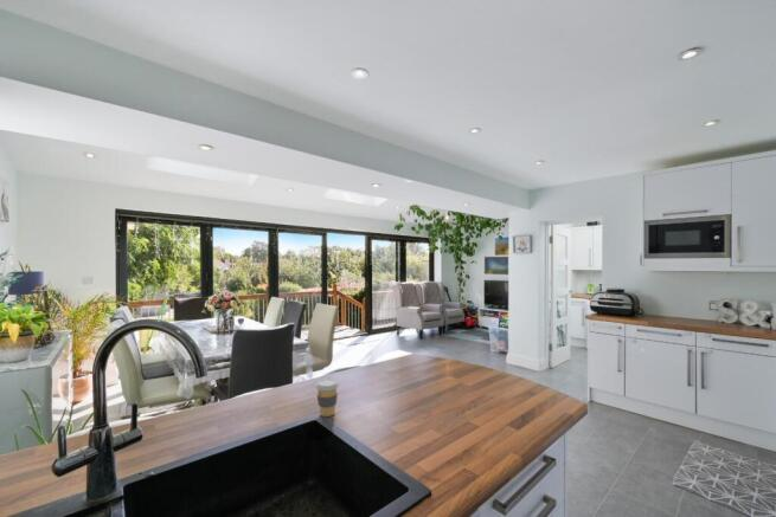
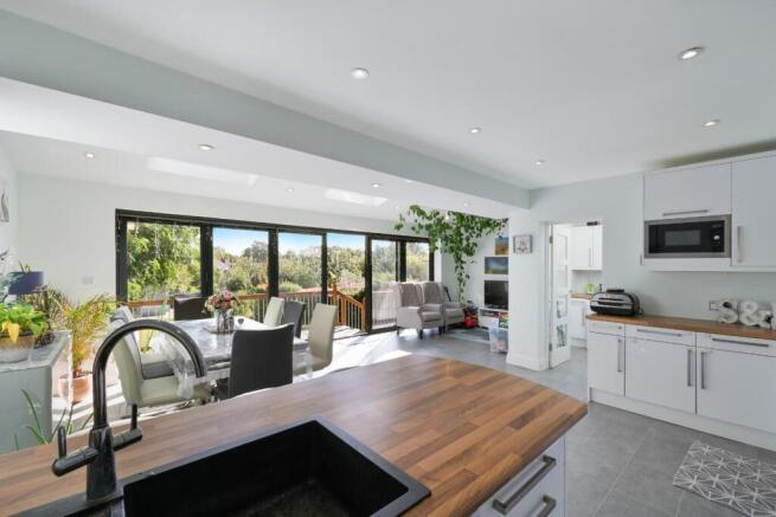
- coffee cup (327, 398)
